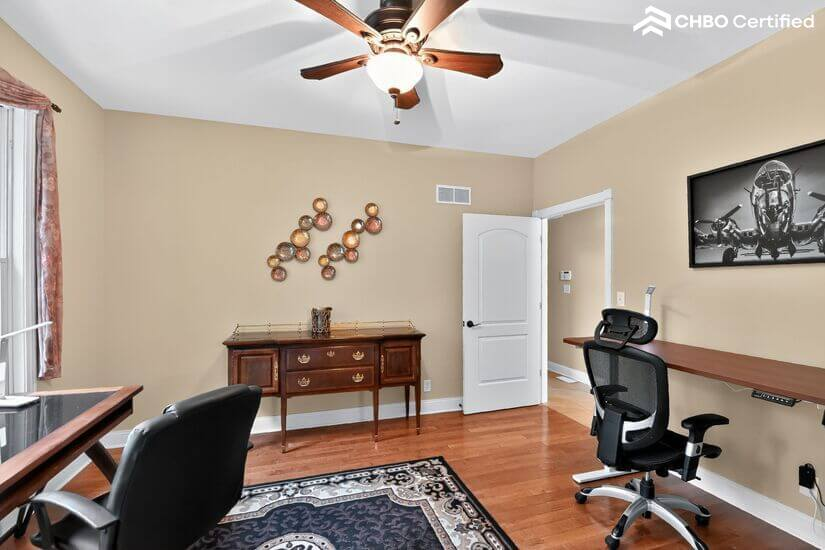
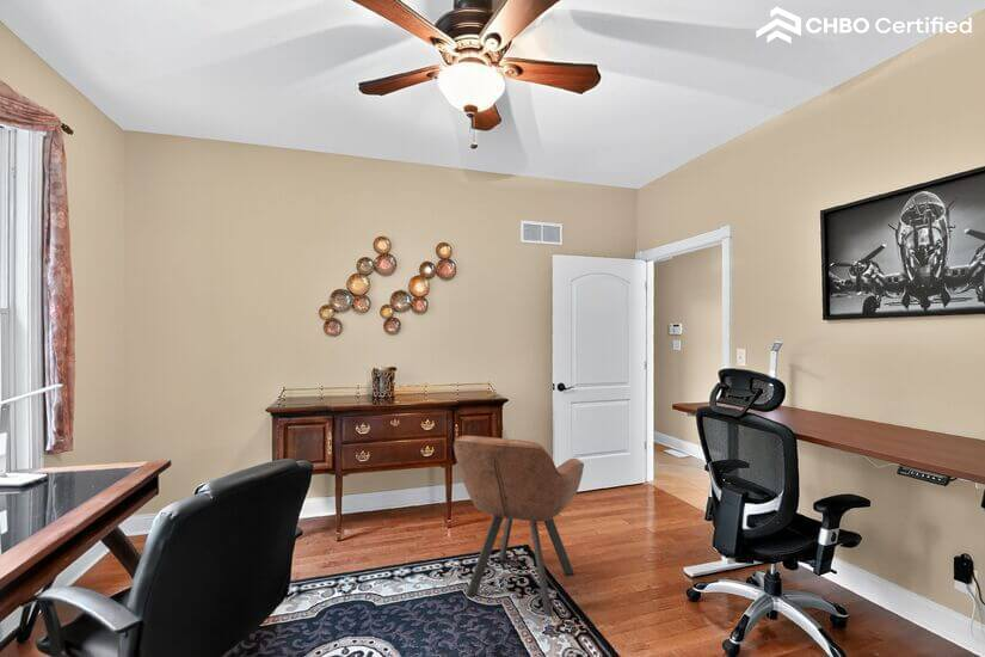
+ armchair (518, 508)
